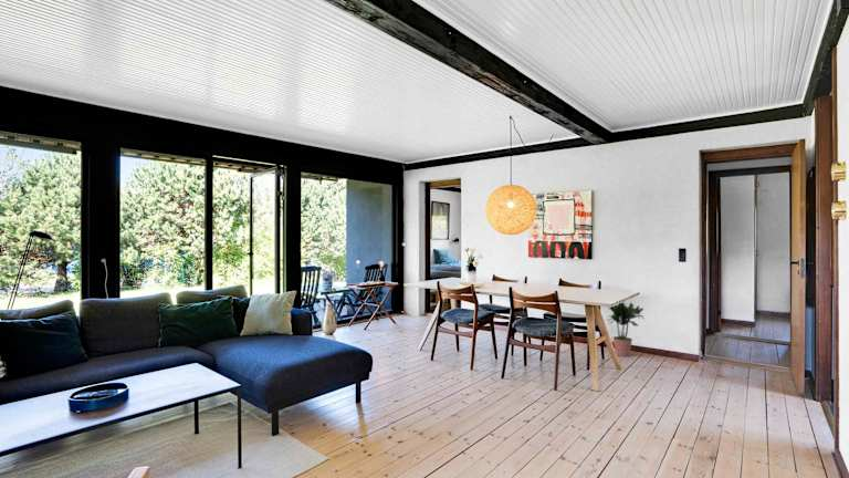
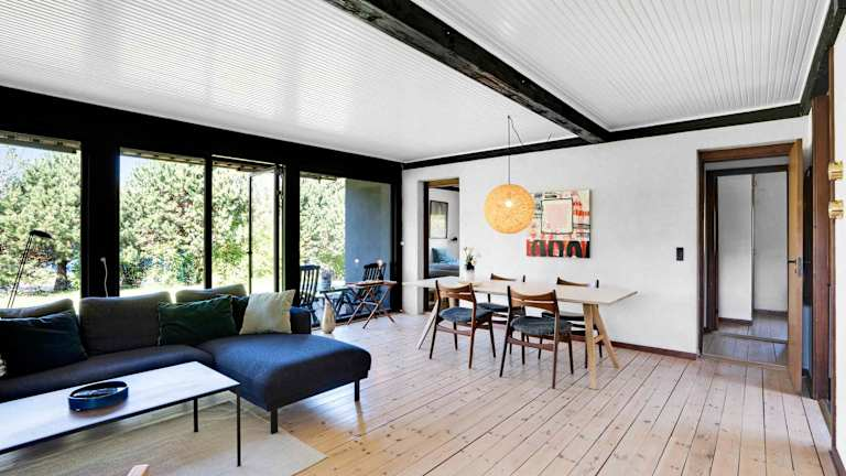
- potted plant (627, 326)
